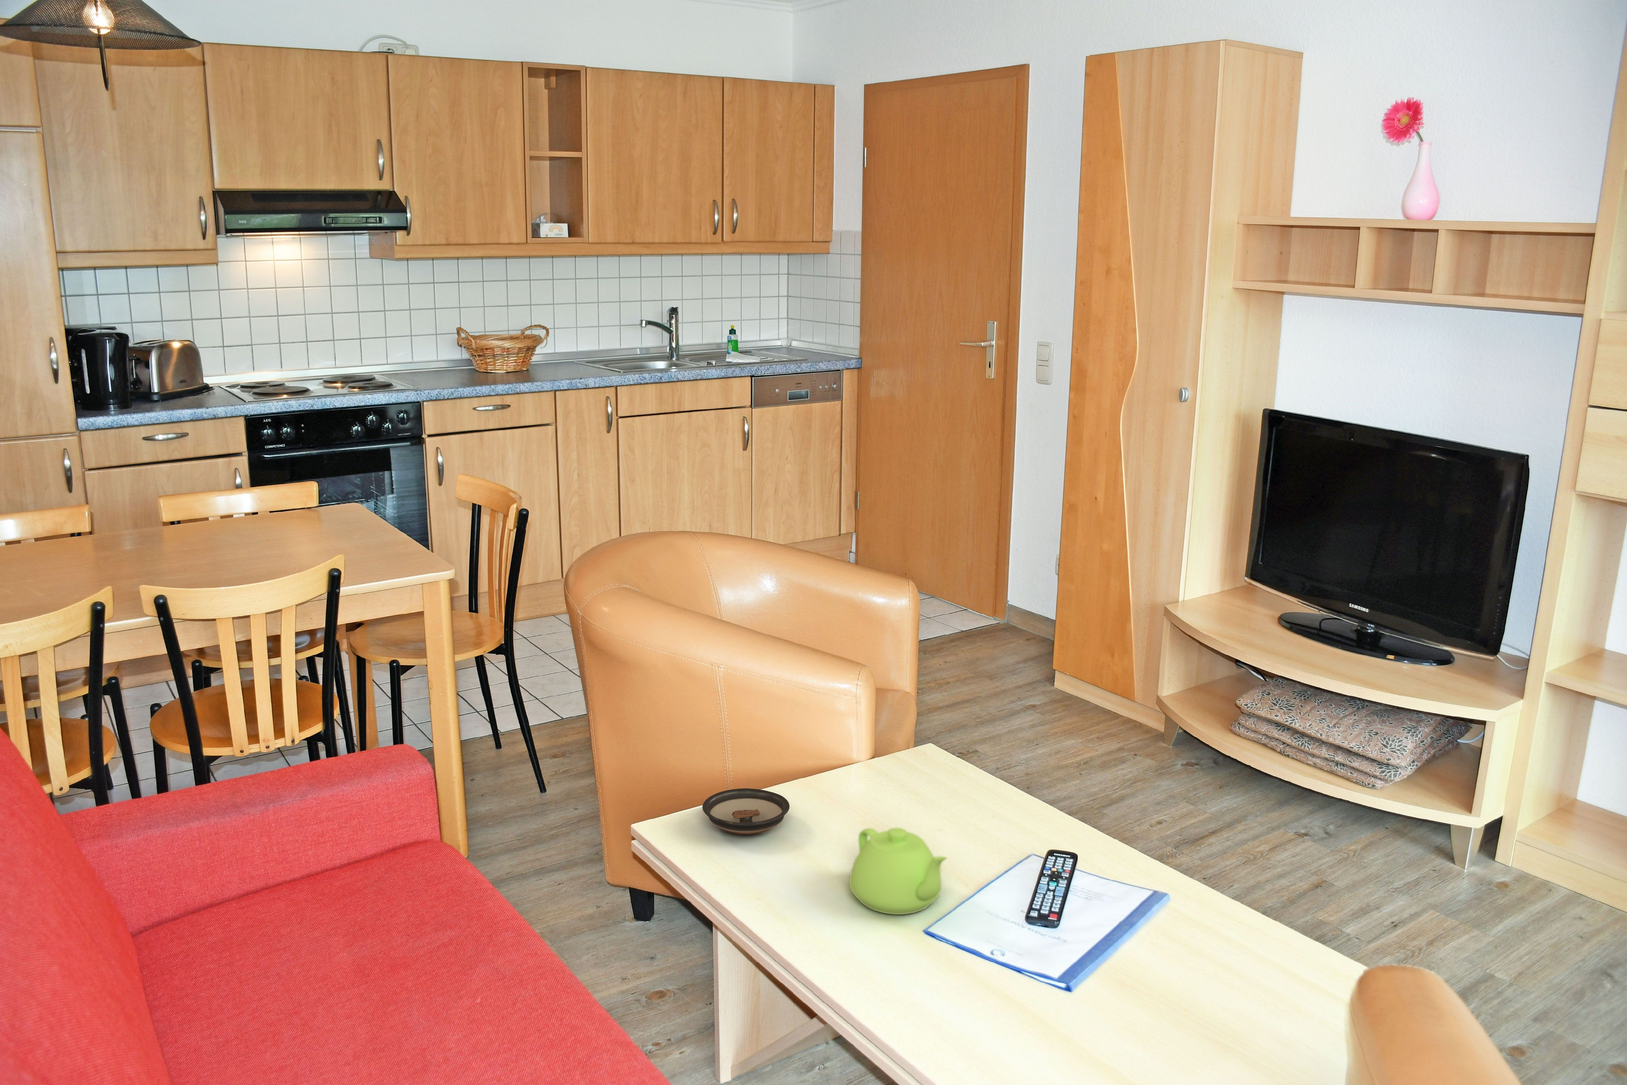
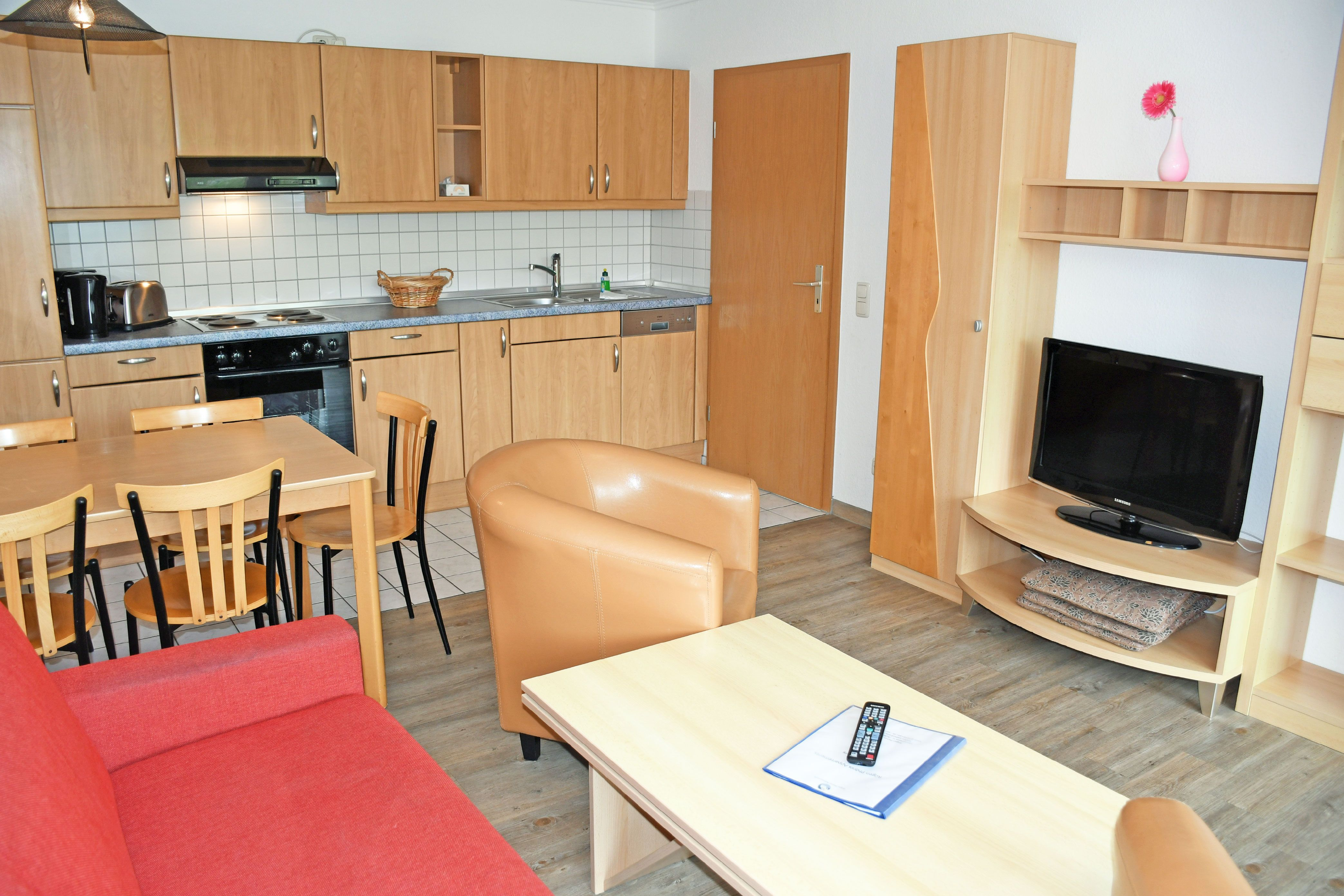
- saucer (746, 815)
- teapot (899, 866)
